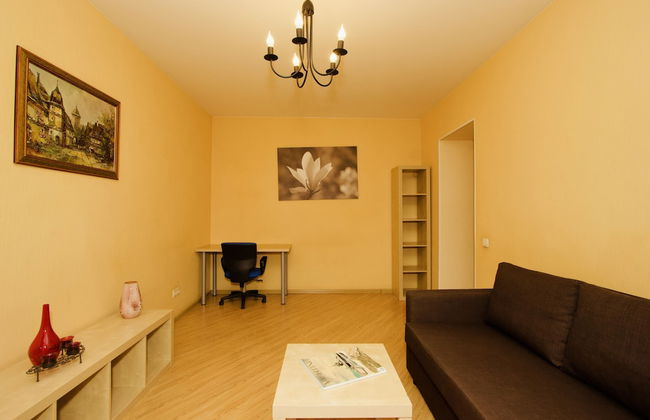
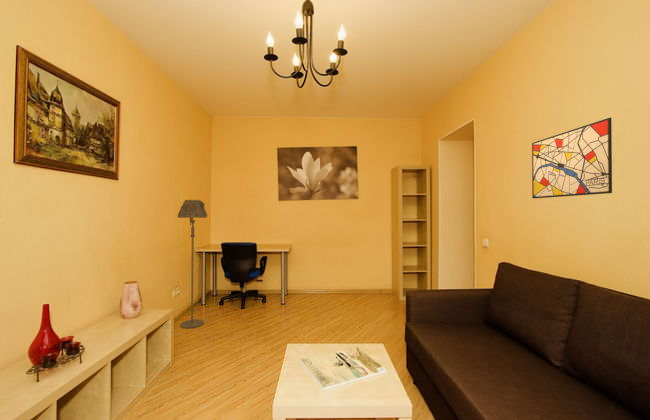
+ wall art (565, 164)
+ floor lamp (192, 262)
